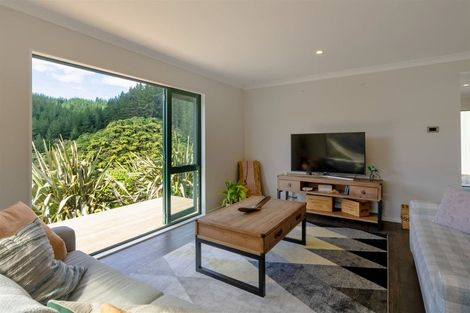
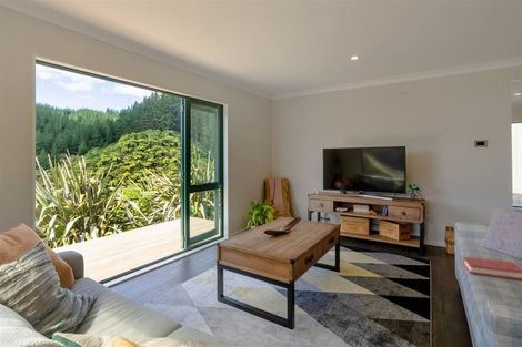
+ hardback book (491, 267)
